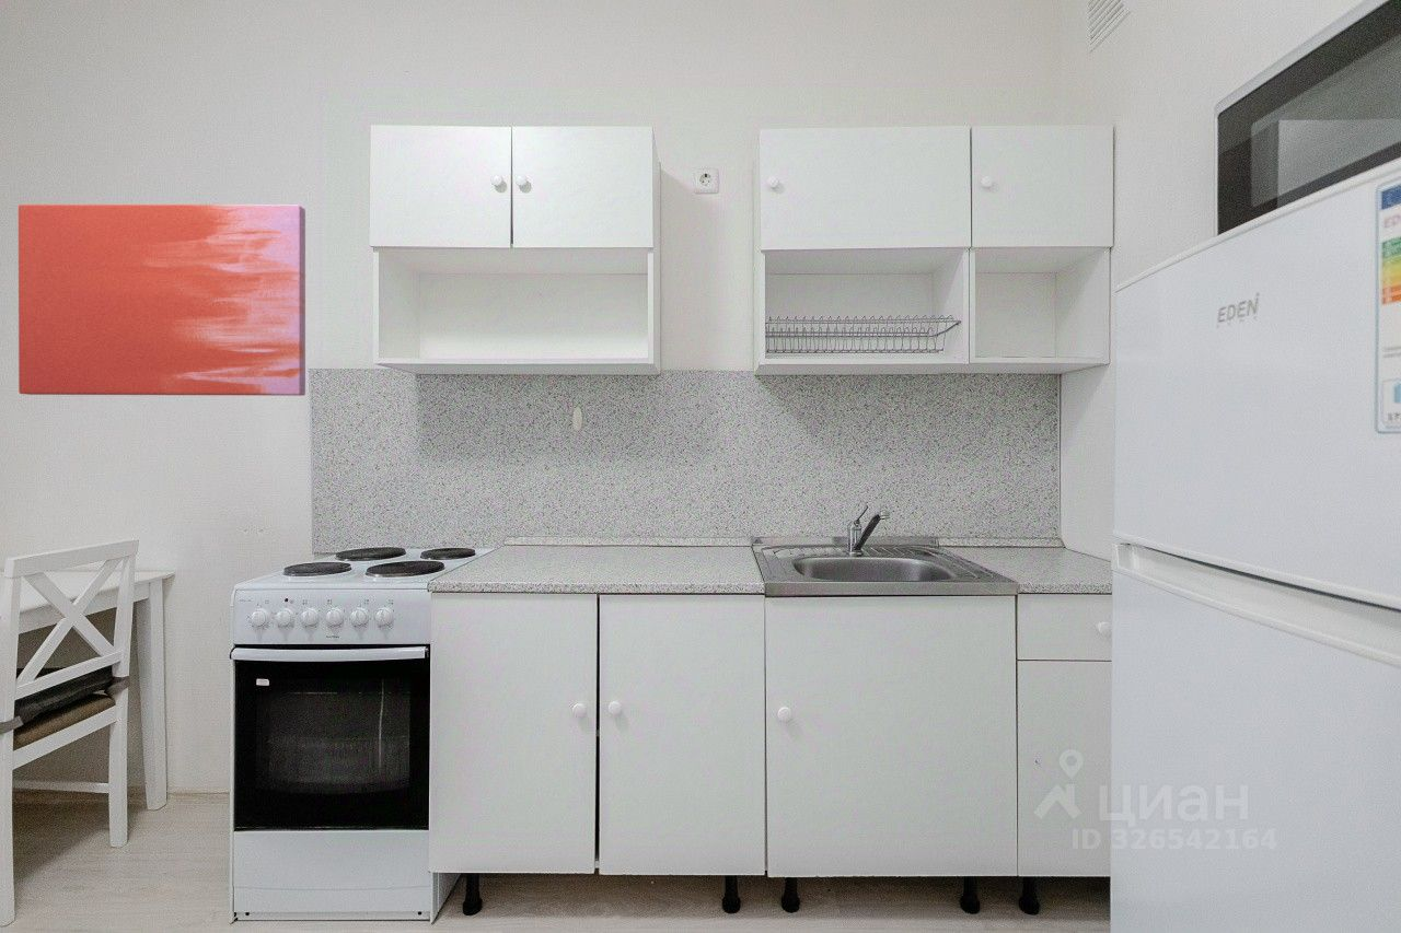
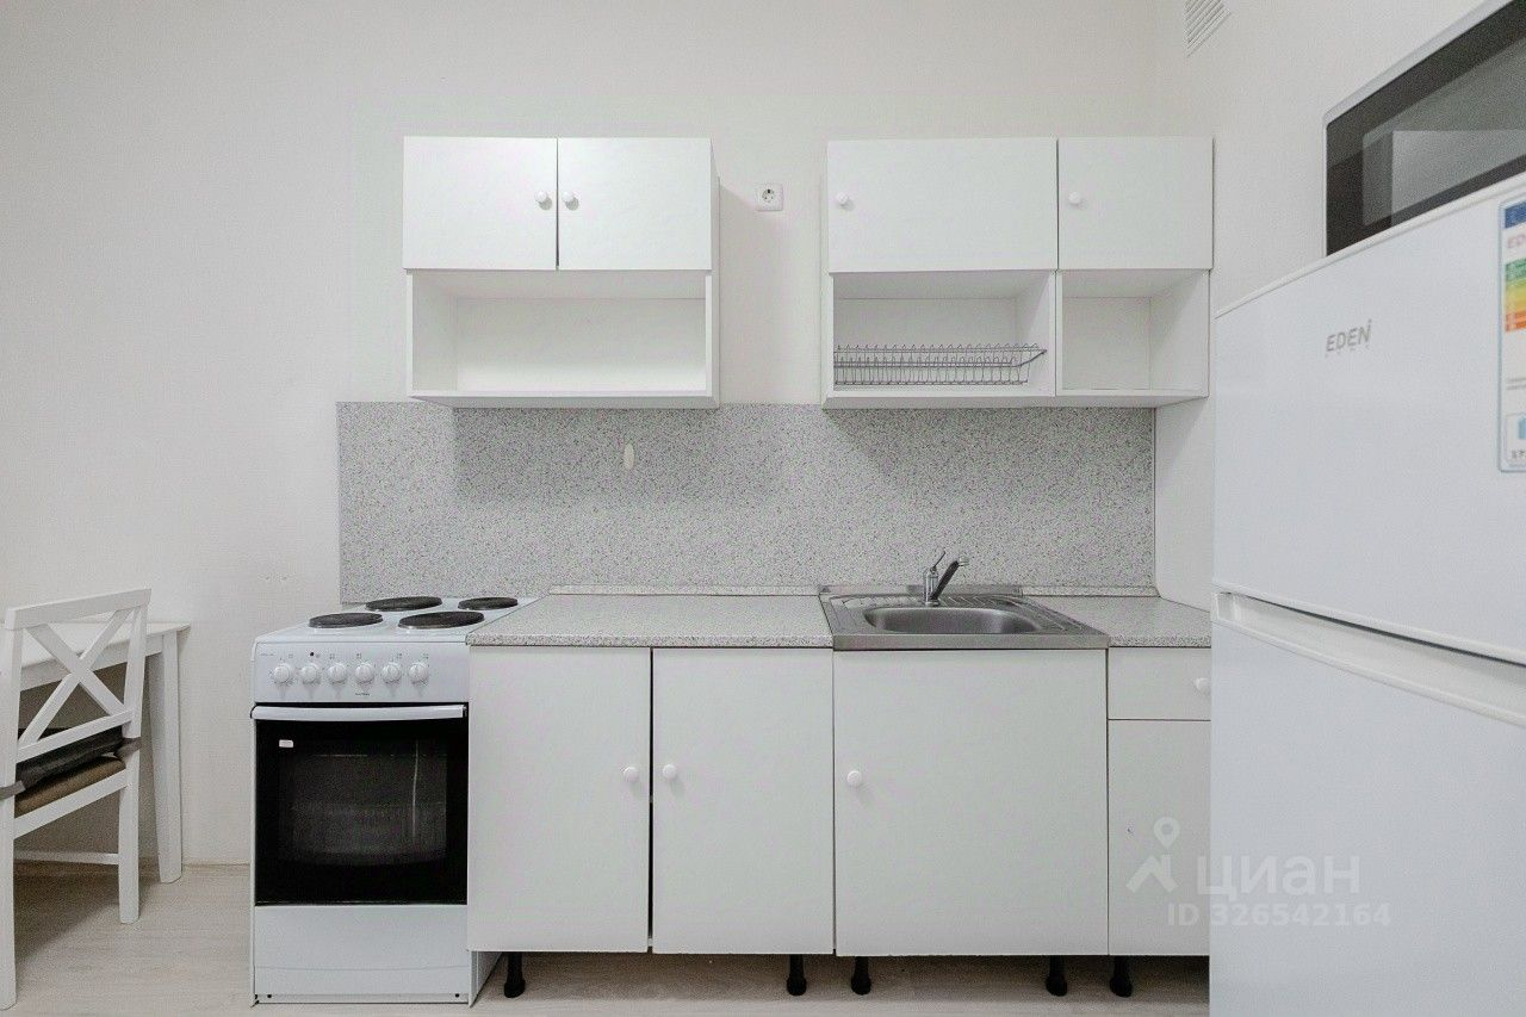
- wall art (163, 301)
